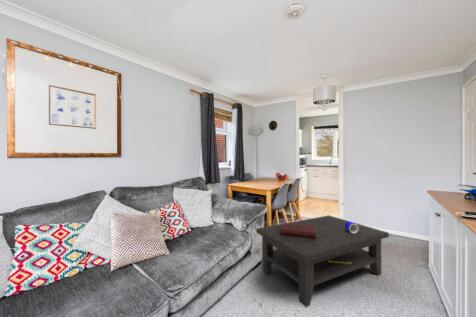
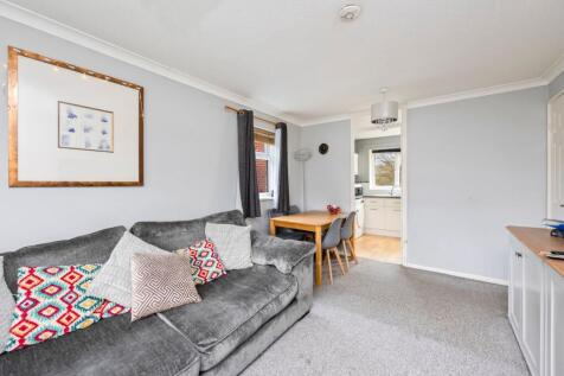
- coffee table (320, 247)
